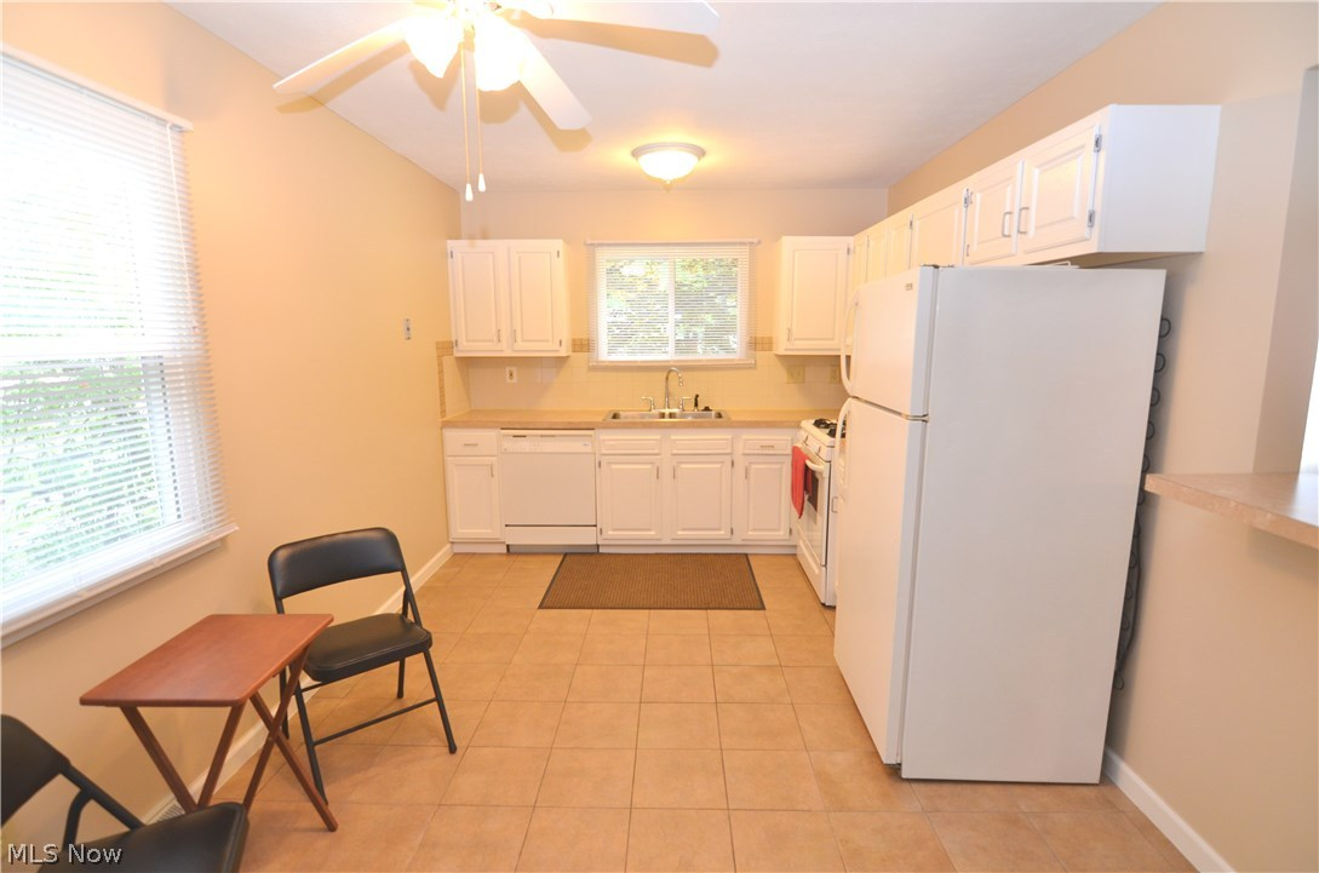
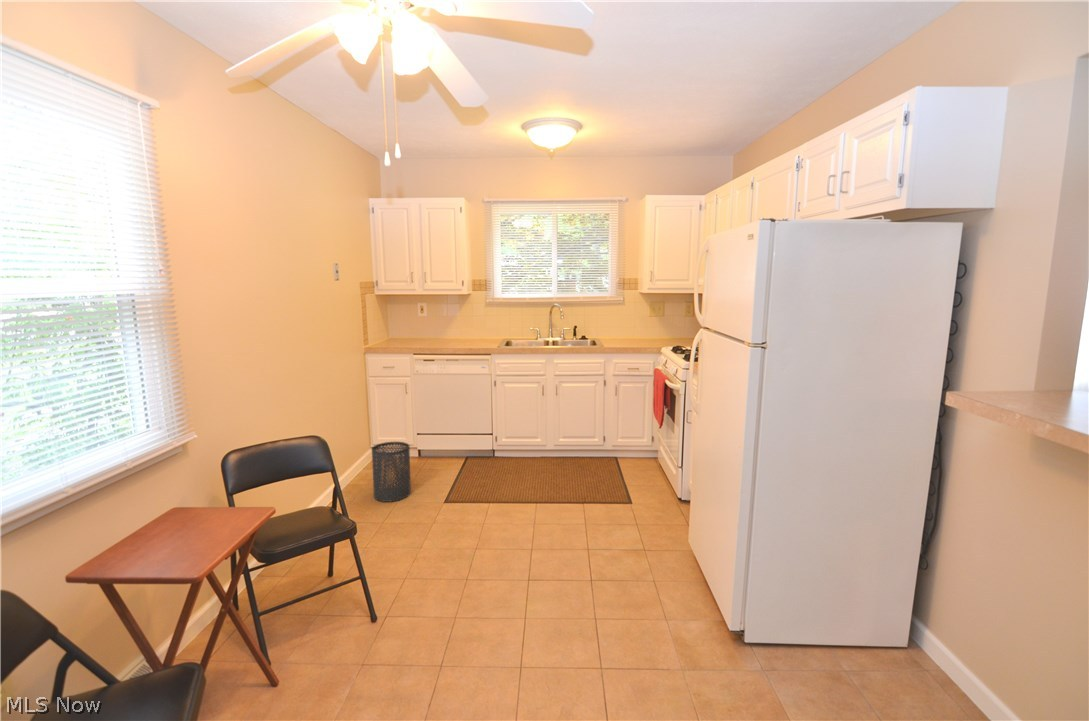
+ trash can (391, 470)
